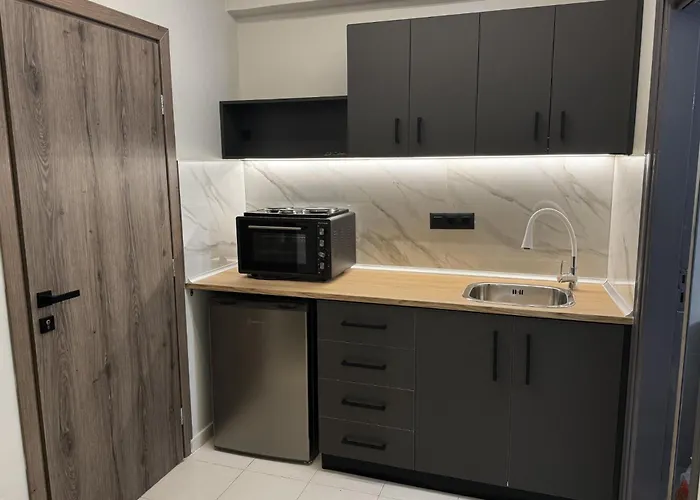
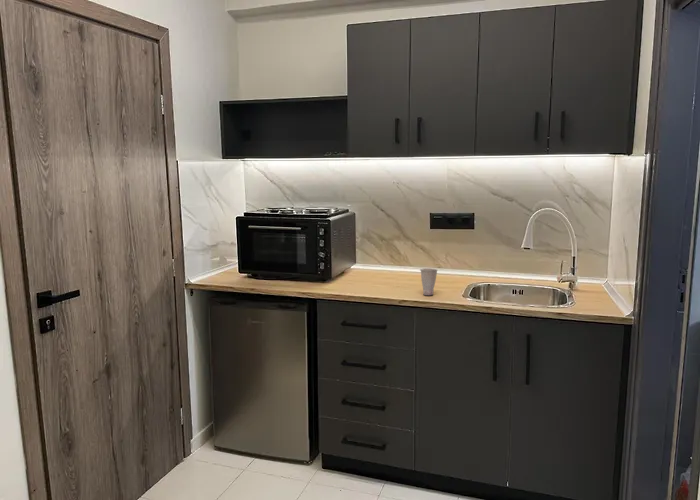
+ cup (428, 281)
